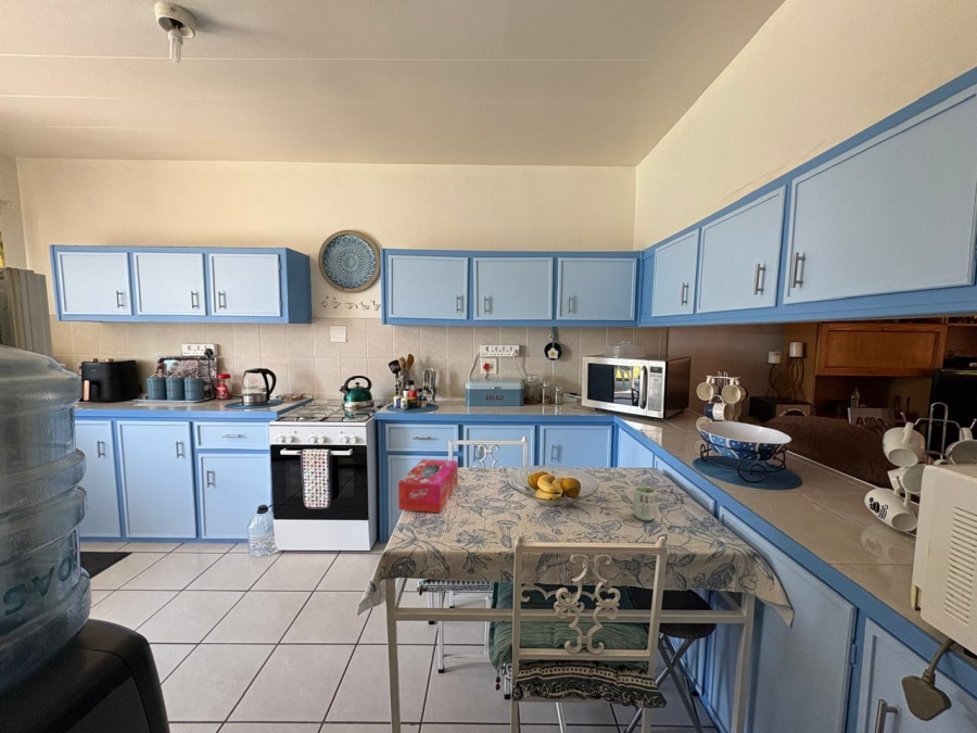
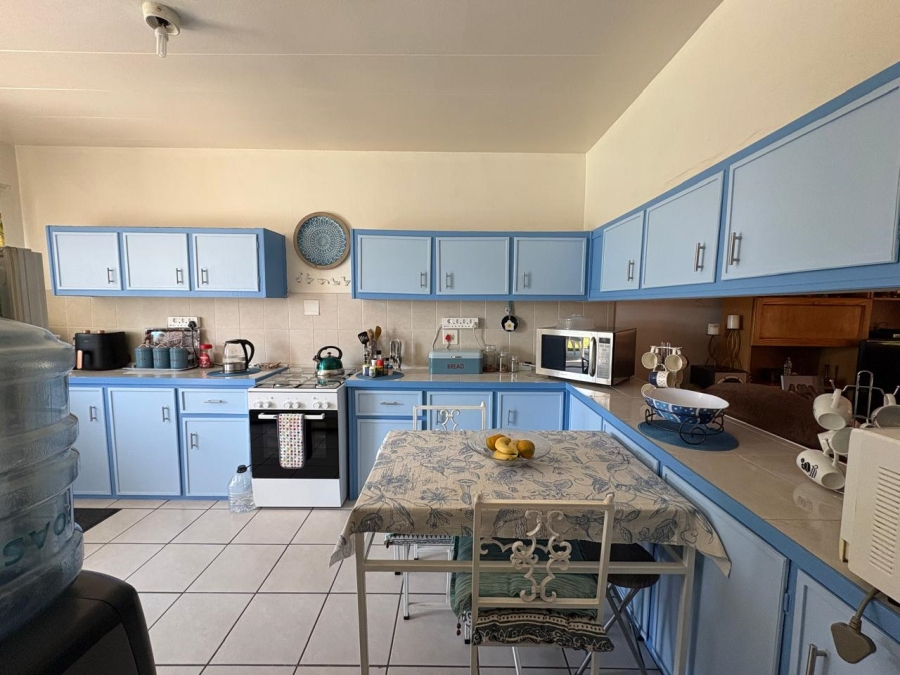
- cup (644, 503)
- tissue box (430, 483)
